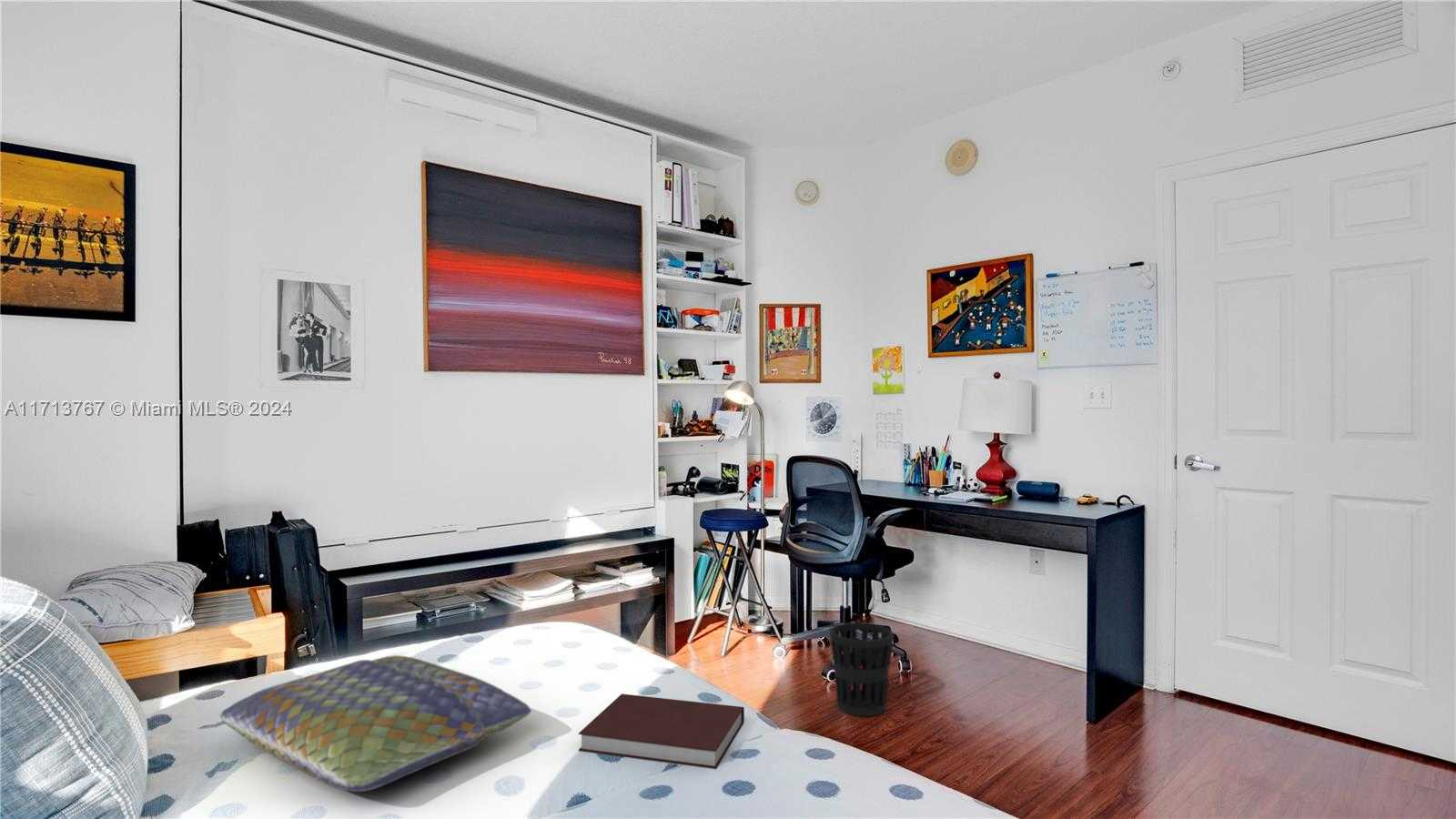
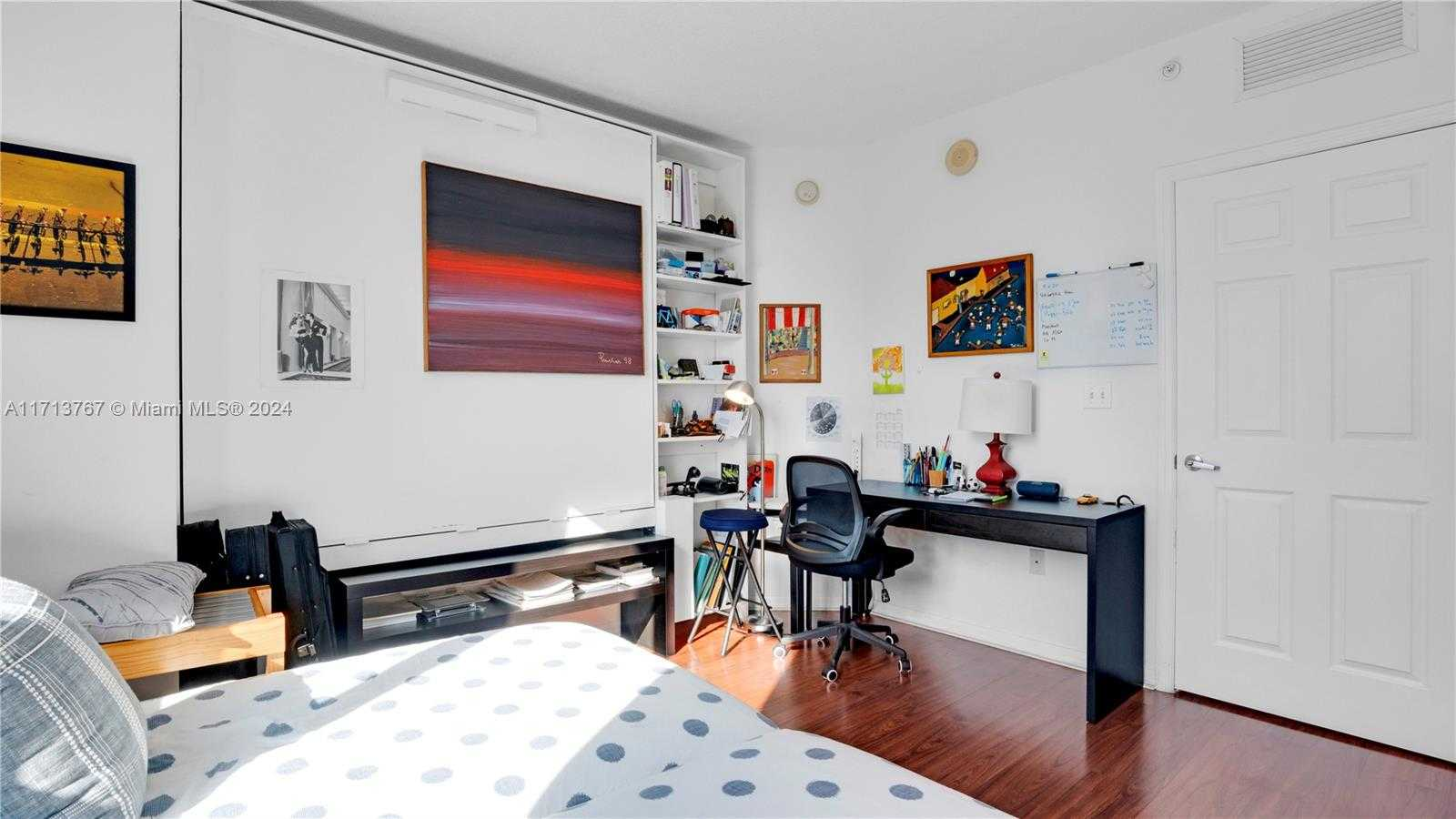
- notebook (664, 727)
- cushion (378, 713)
- wastebasket (861, 669)
